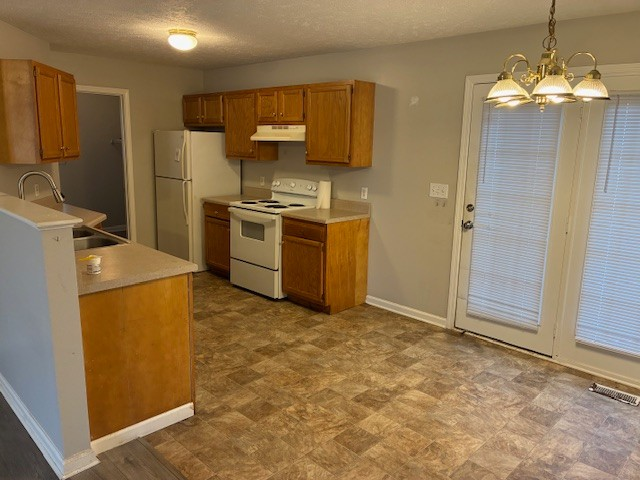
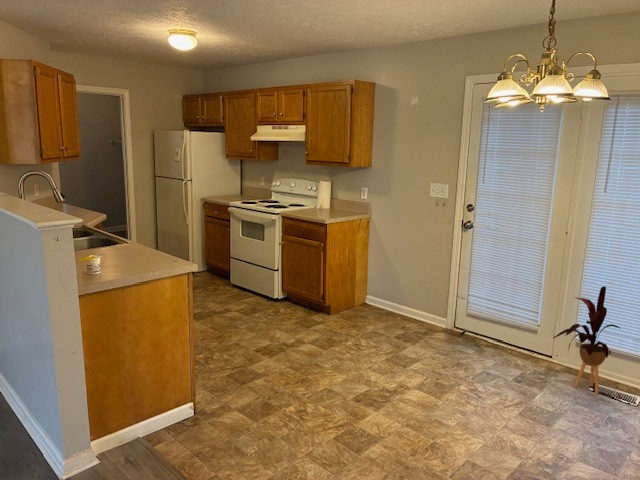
+ house plant (587, 336)
